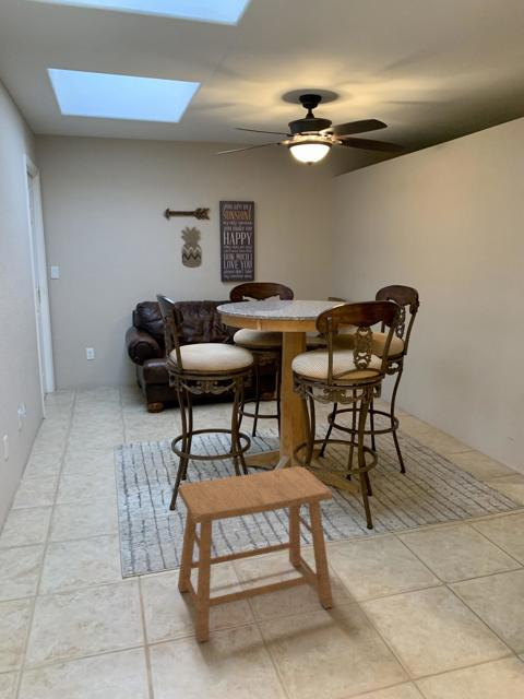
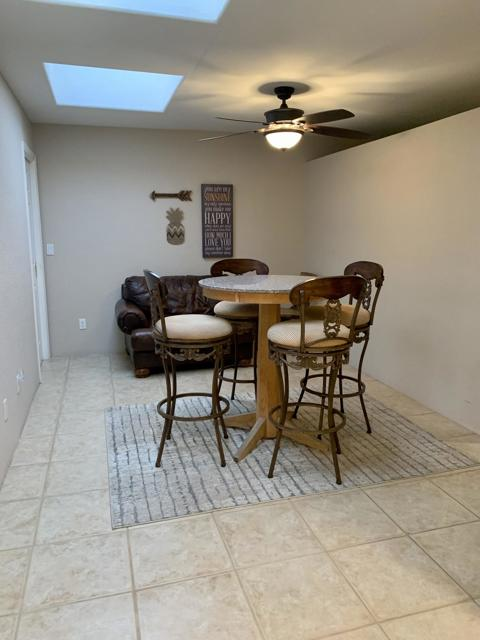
- stool (257, 548)
